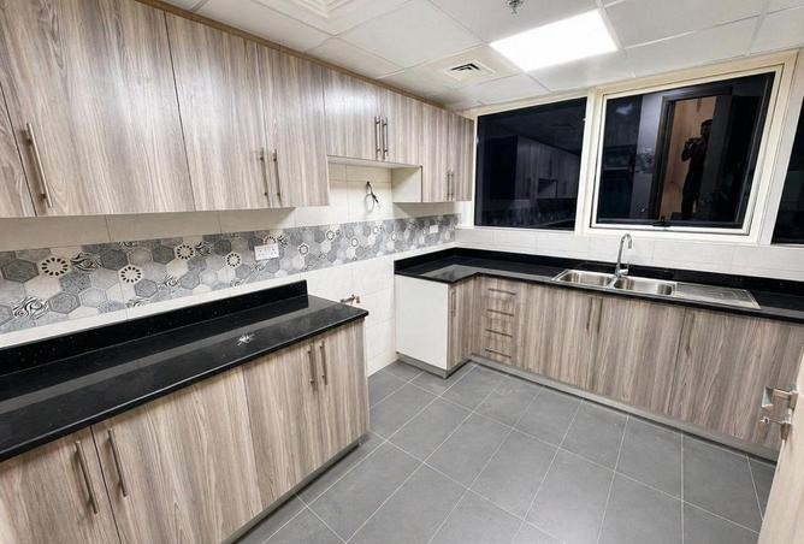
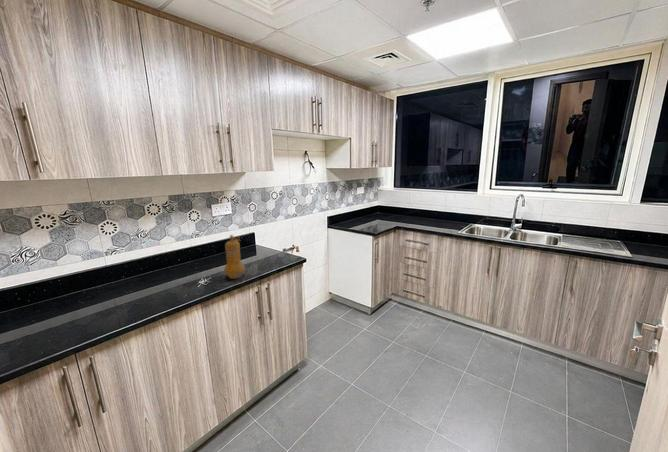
+ pepper mill (234, 256)
